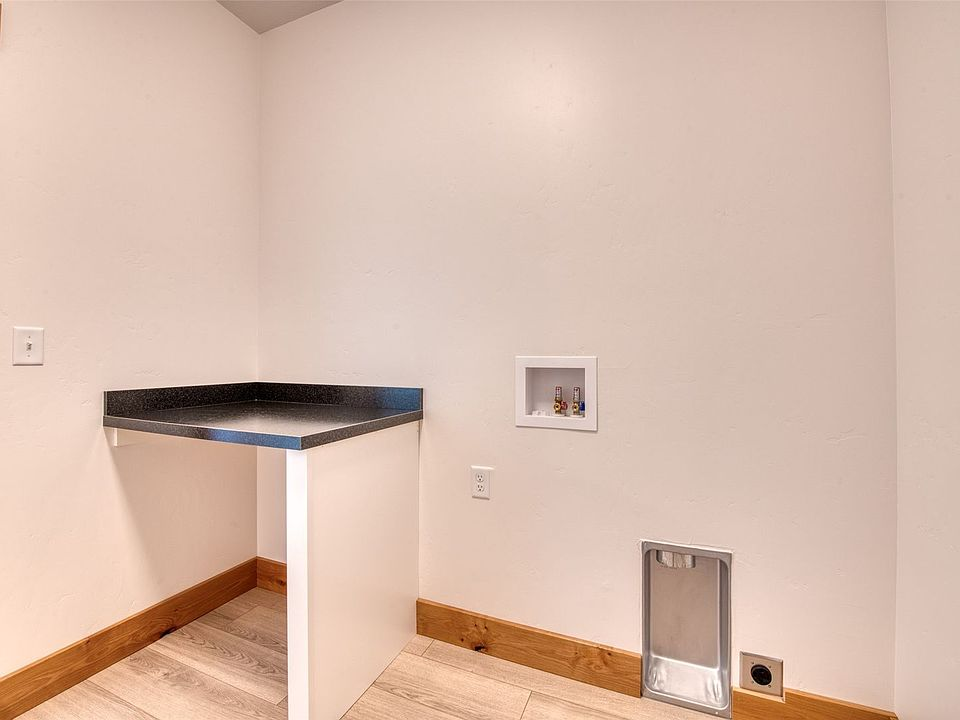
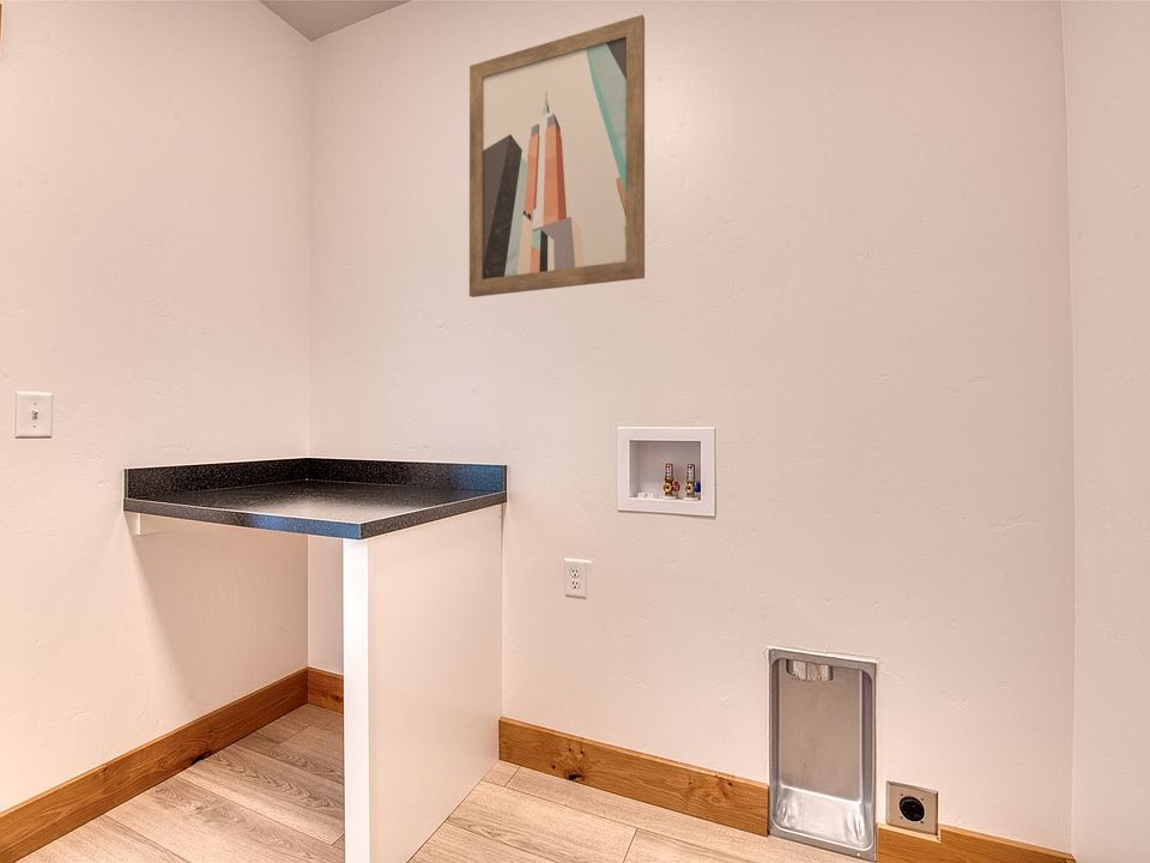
+ wall art (551, 165)
